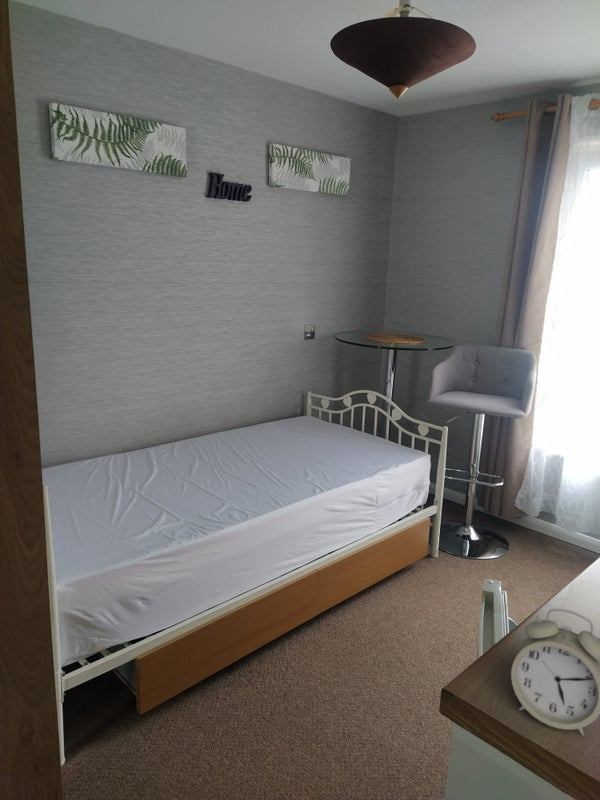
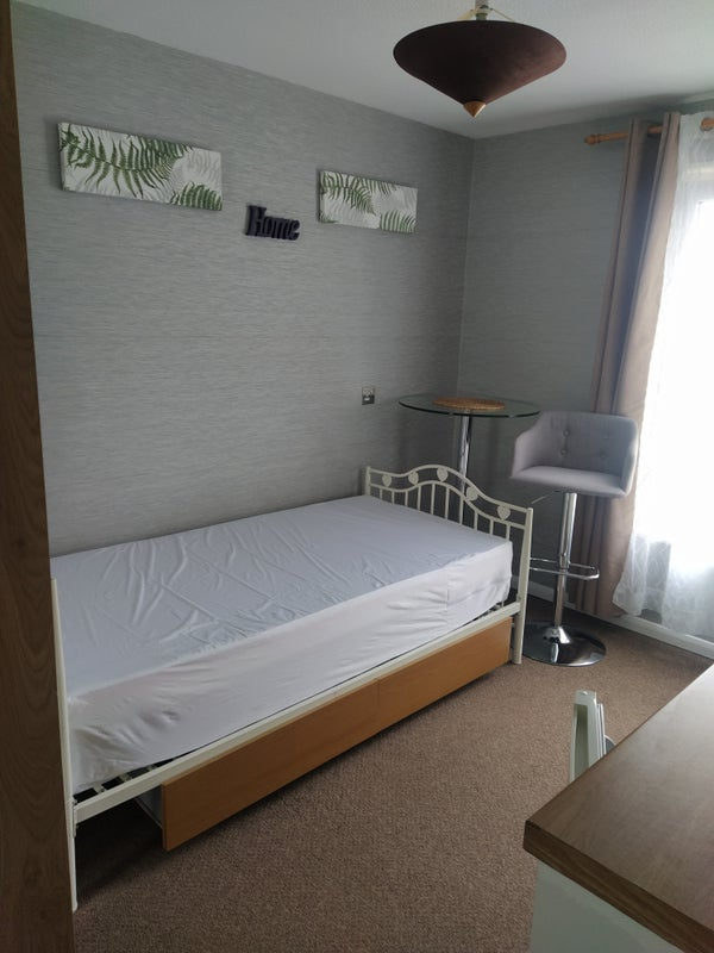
- alarm clock (560, 666)
